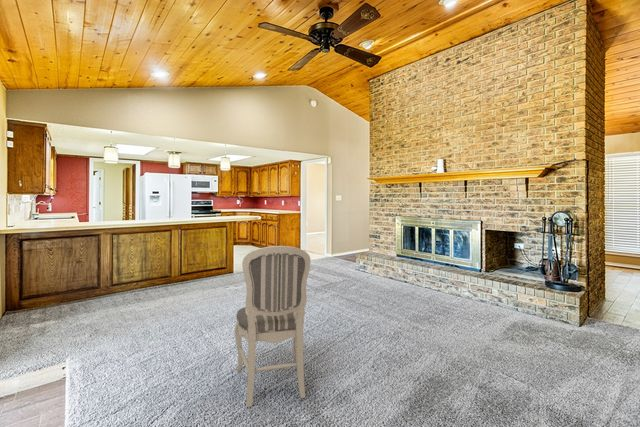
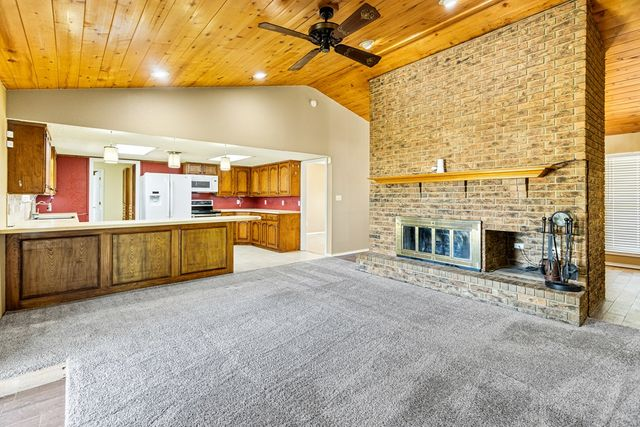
- dining chair (272, 313)
